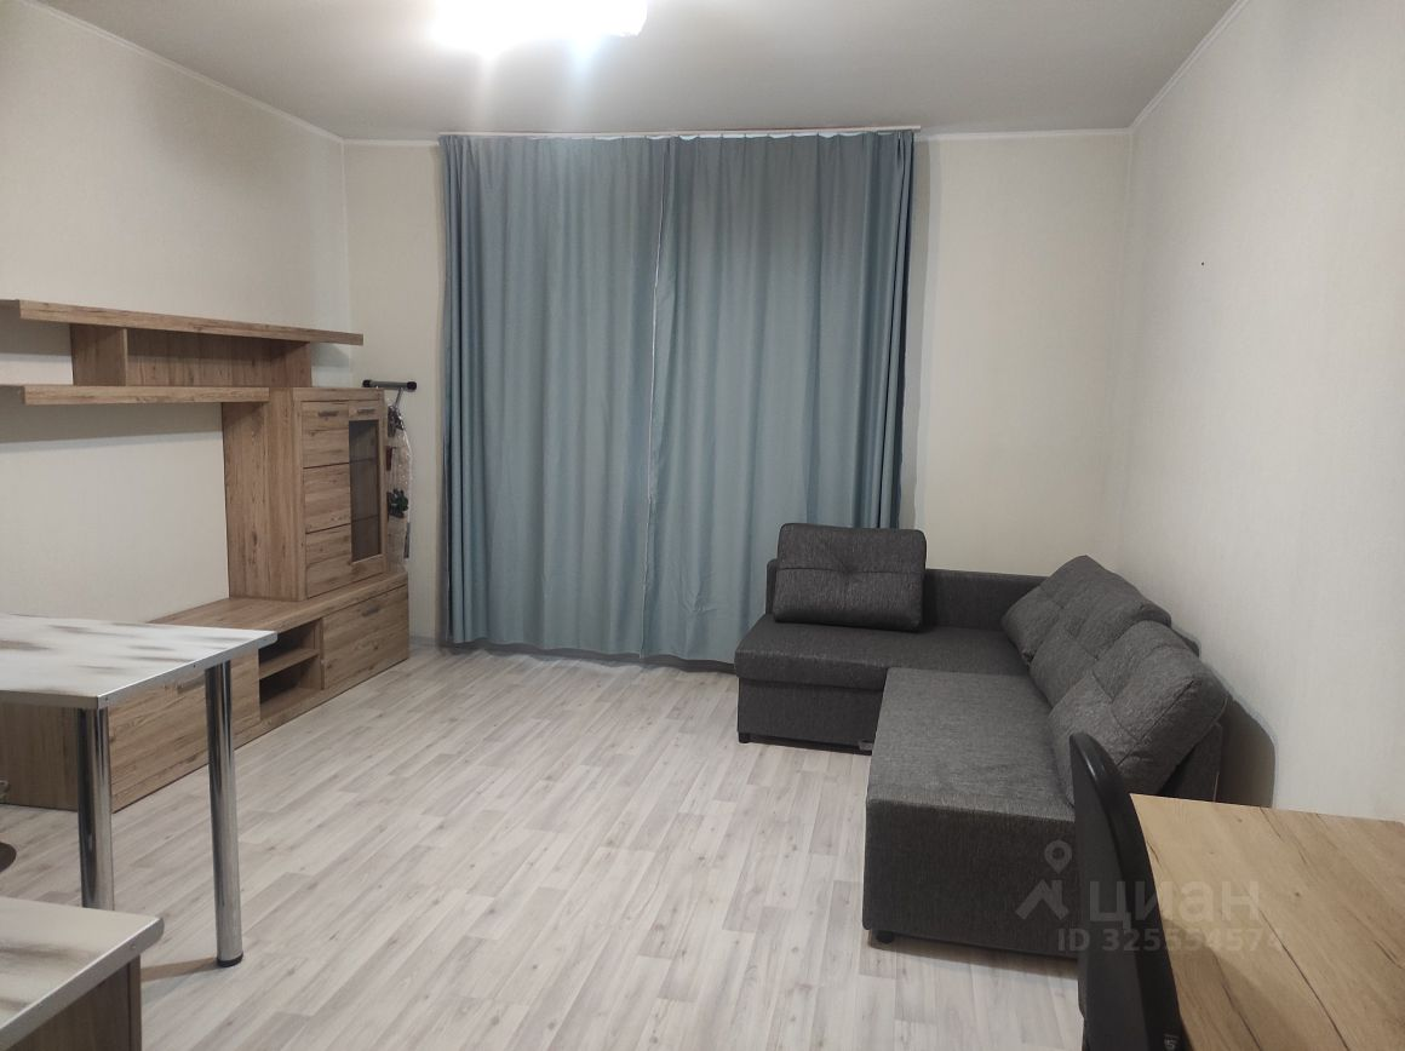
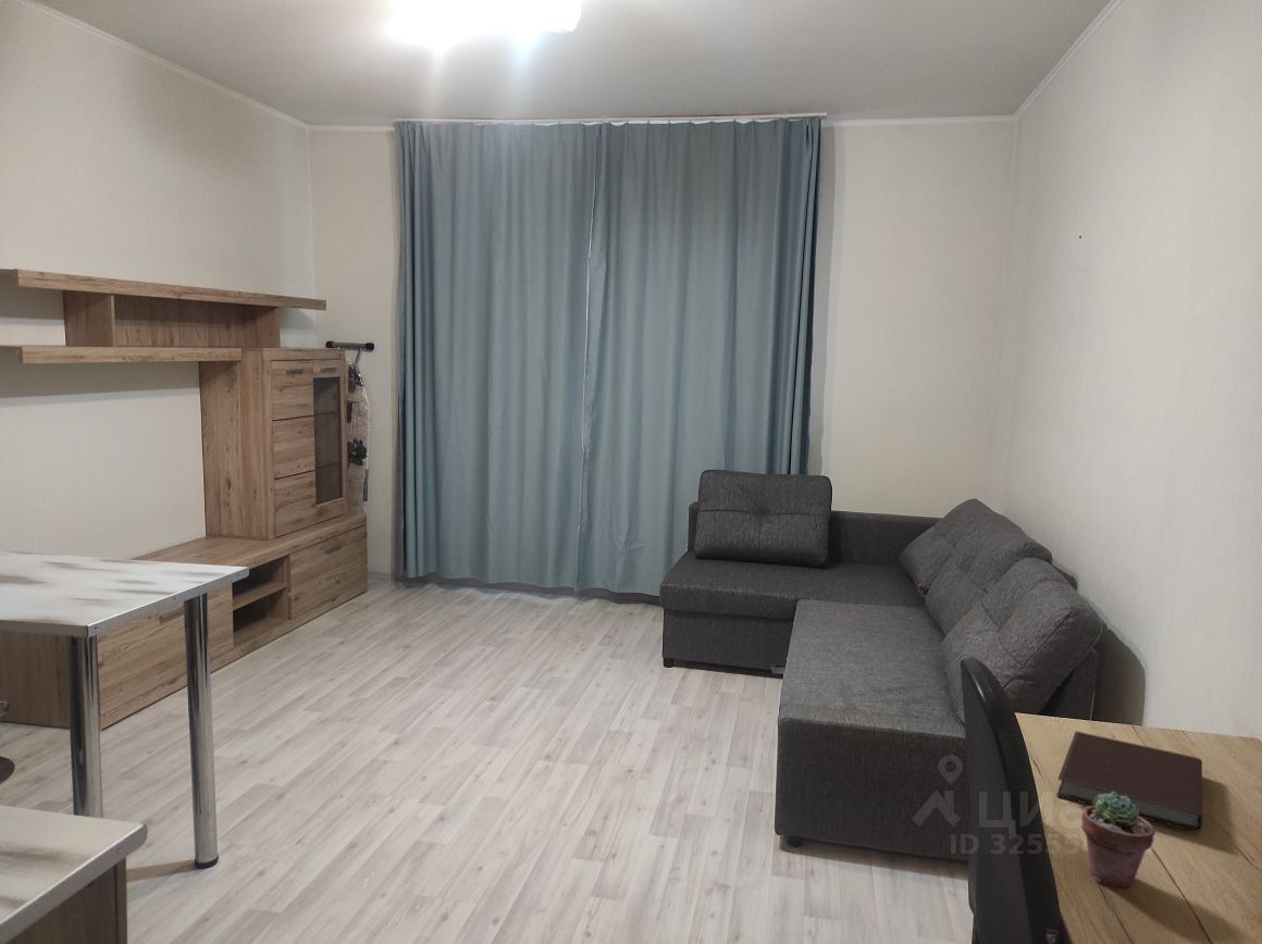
+ notebook (1131, 777)
+ potted succulent (1115, 835)
